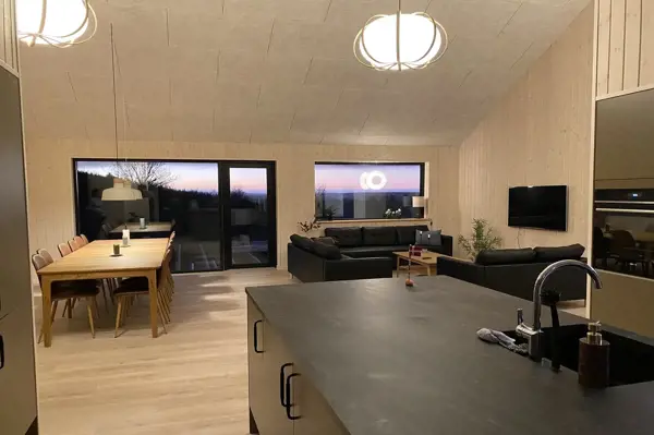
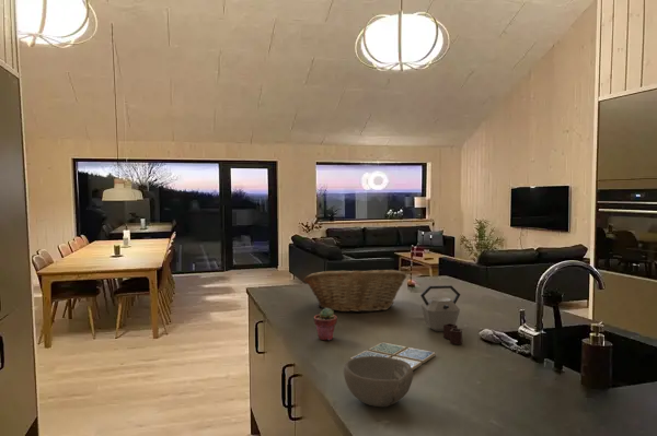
+ kettle (446, 311)
+ potted succulent (325, 322)
+ bowl (378, 382)
+ fruit basket (355, 285)
+ drink coaster (393, 356)
